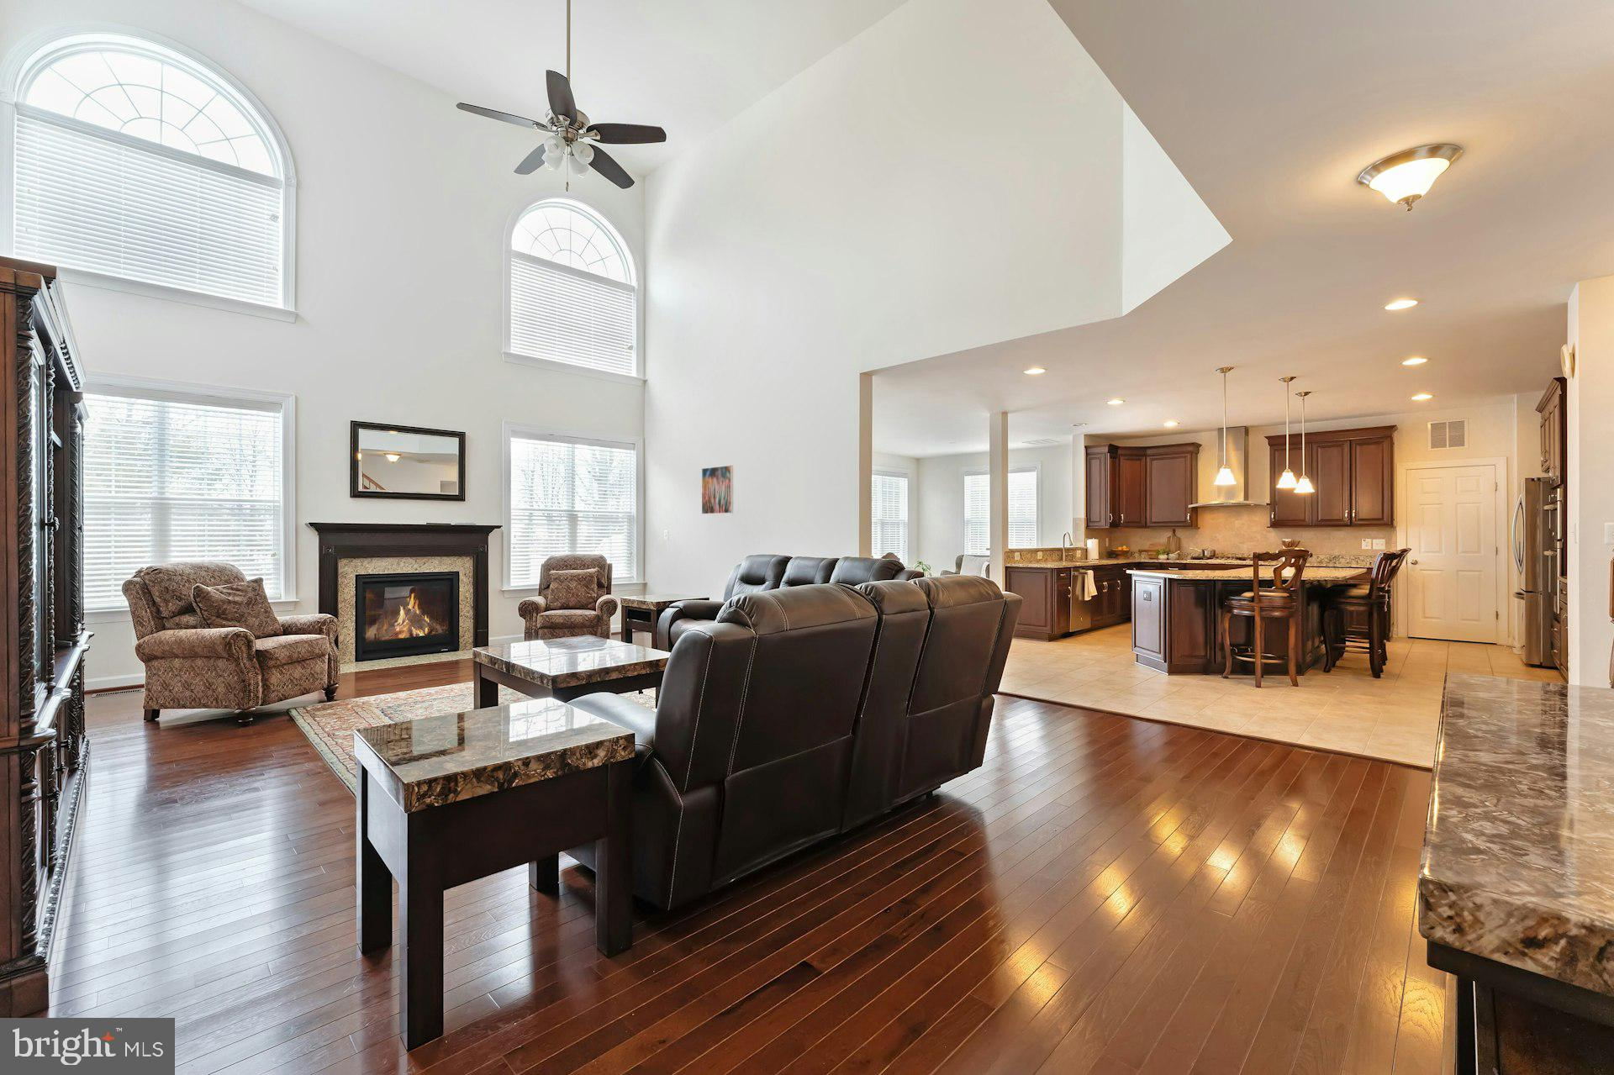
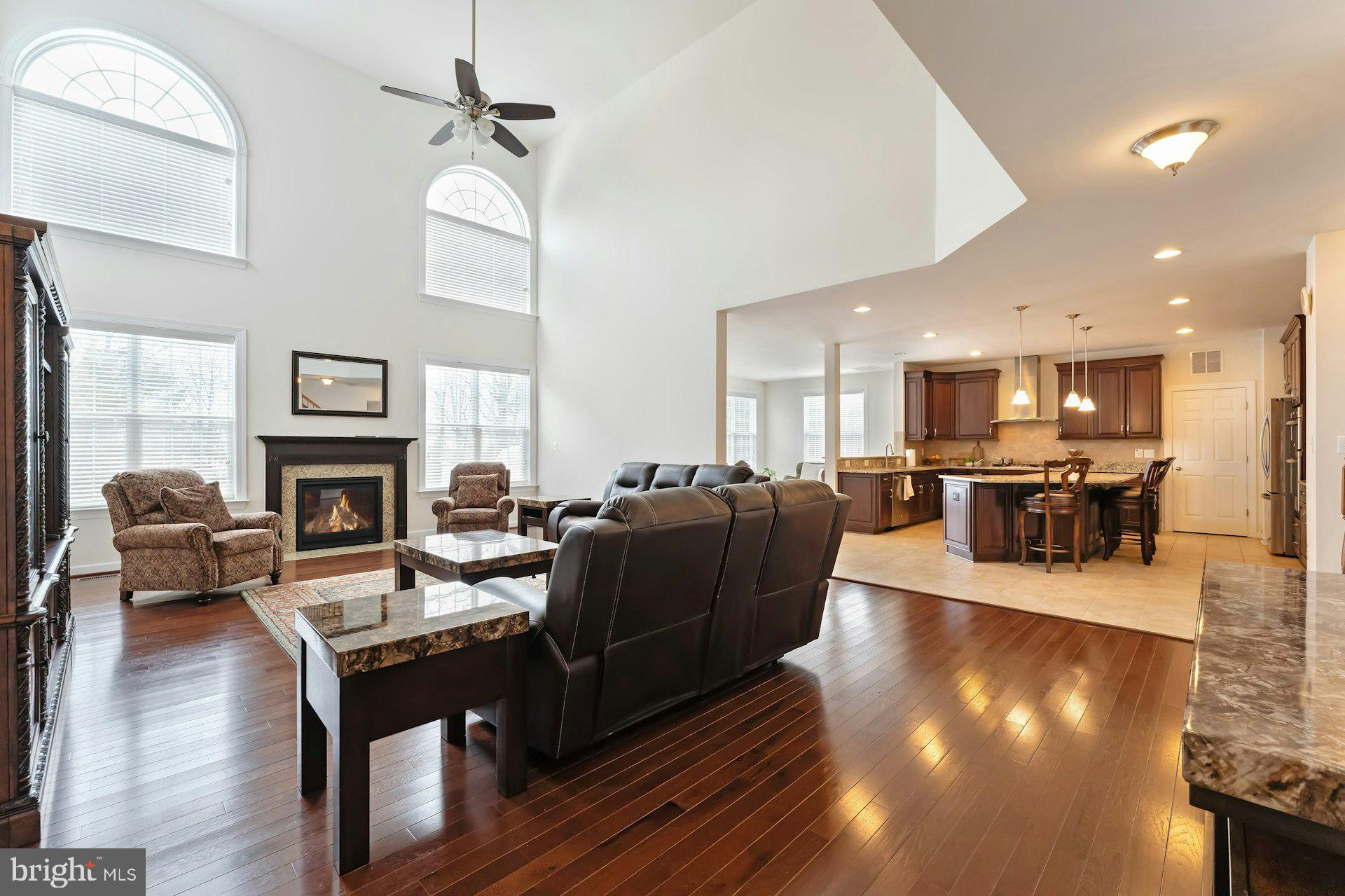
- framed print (718, 490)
